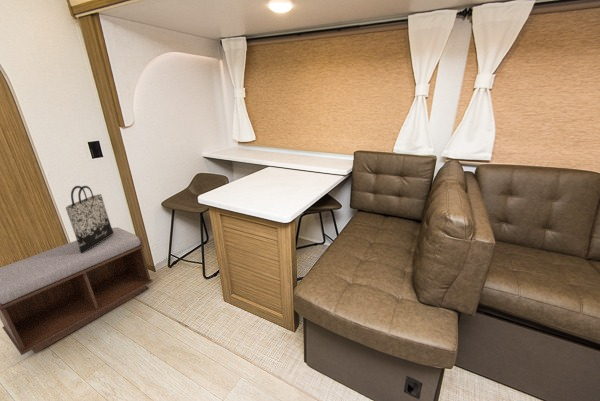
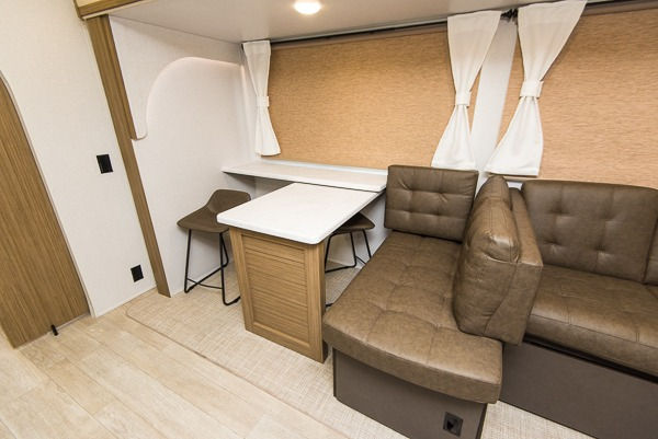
- tote bag (90, 215)
- bench (79, 281)
